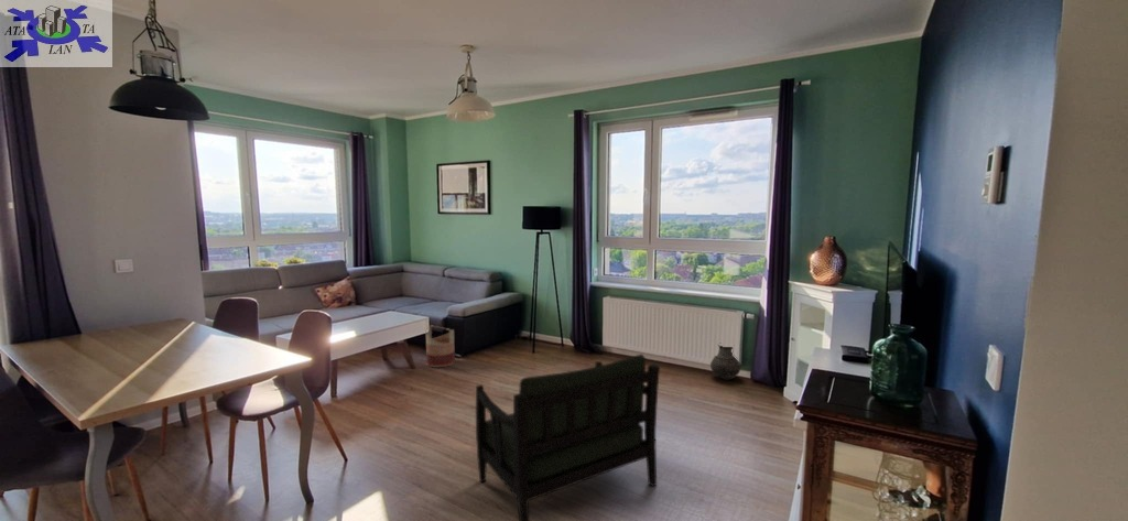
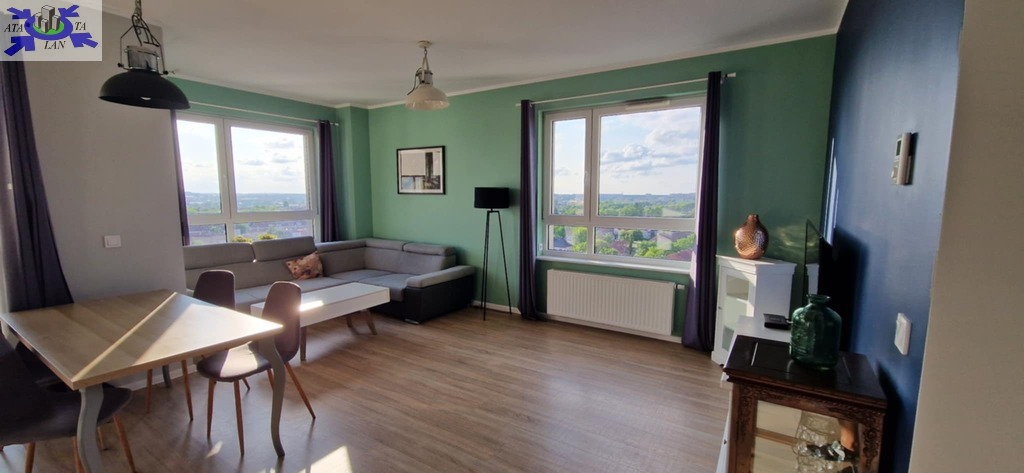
- armchair (565, 419)
- basket (440, 345)
- vase (725, 361)
